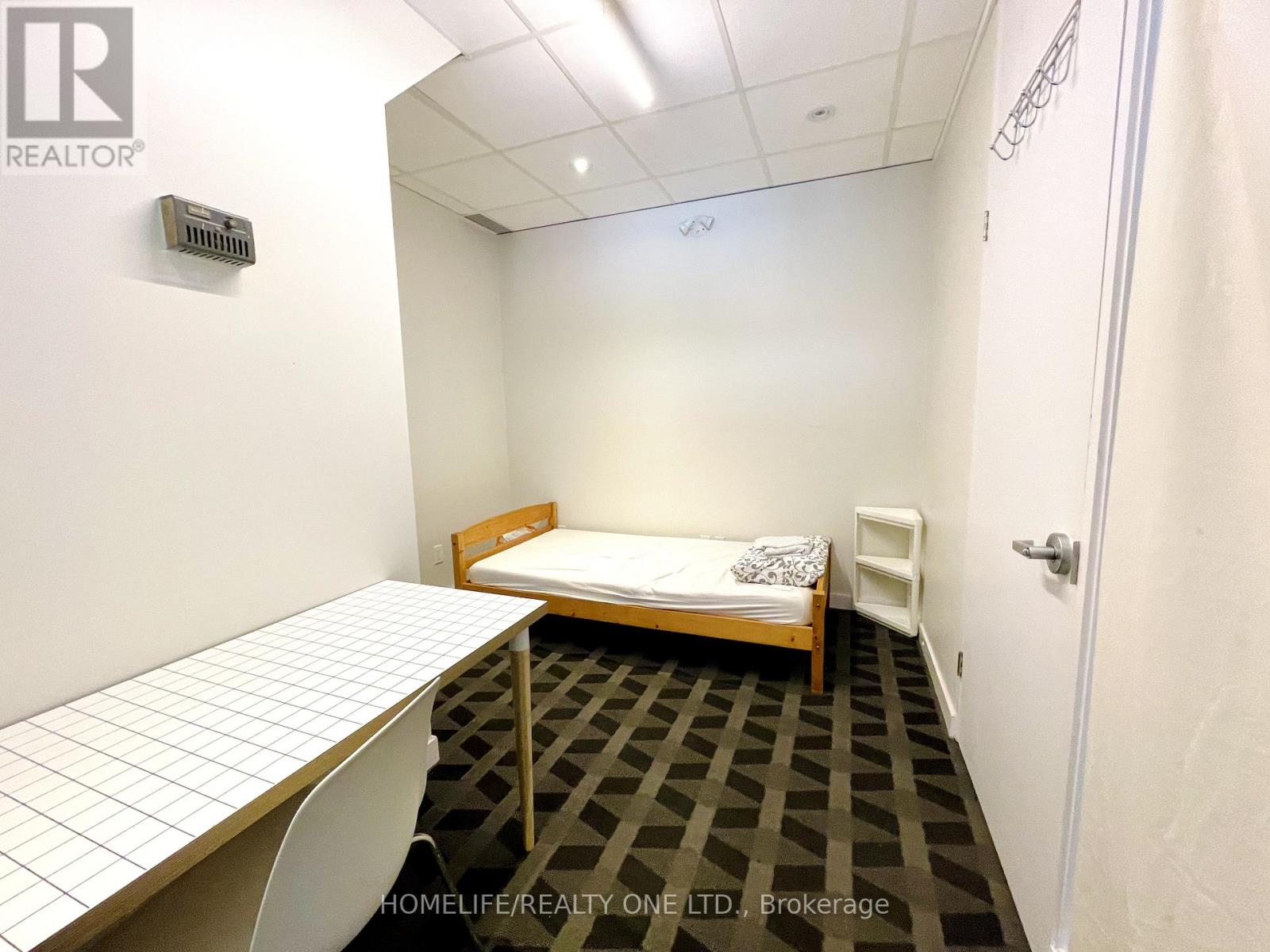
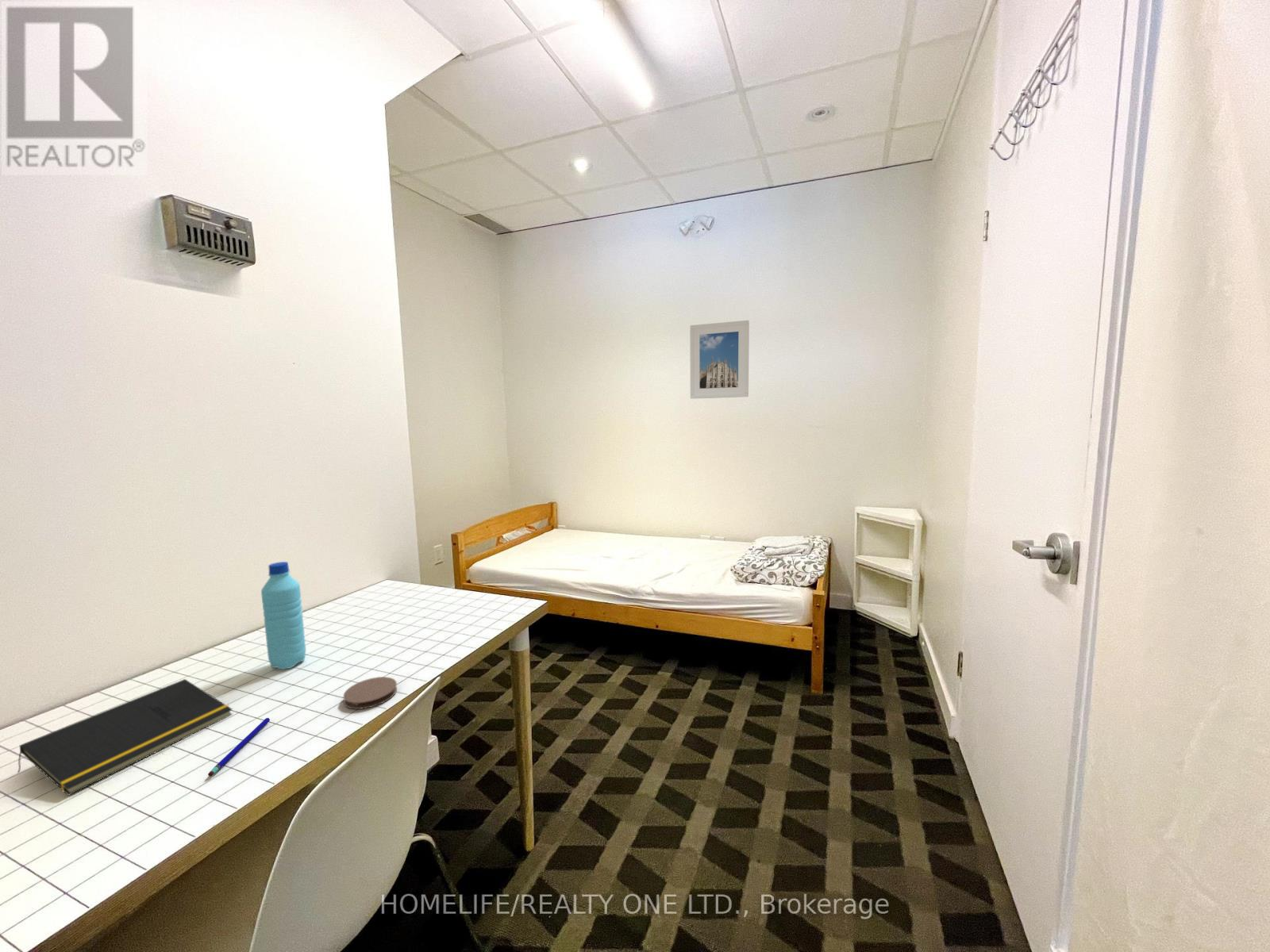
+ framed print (718, 360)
+ coaster (371, 692)
+ water bottle (283, 614)
+ notepad (135, 728)
+ pen (241, 744)
